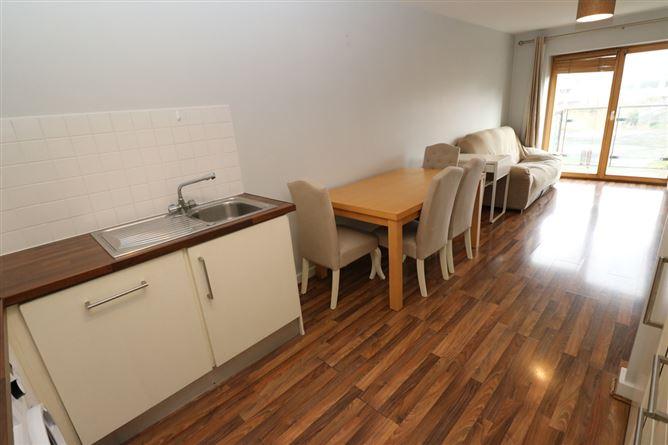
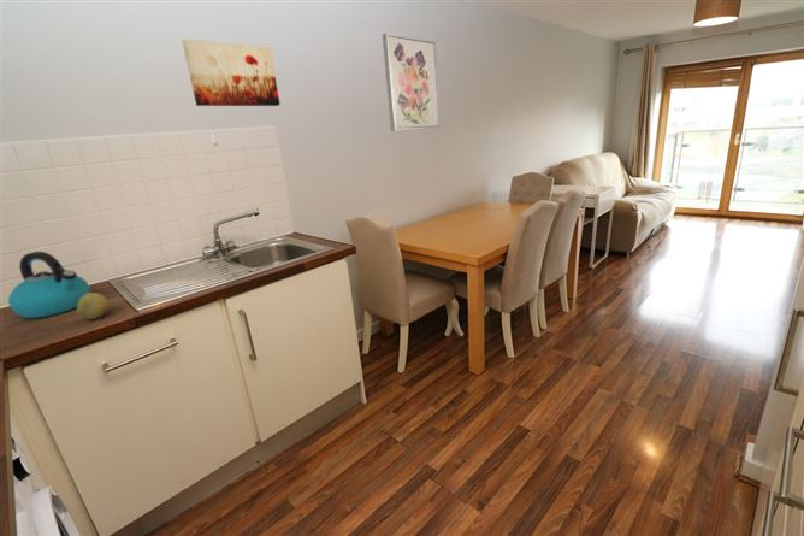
+ fruit (91, 305)
+ kettle (48, 281)
+ wall art (235, 75)
+ wall art (413, 84)
